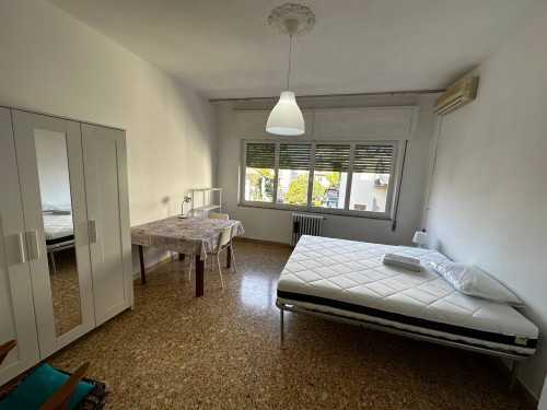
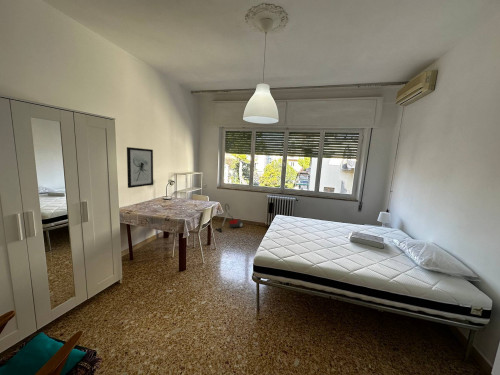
+ vacuum cleaner (229, 215)
+ wall art (141, 167)
